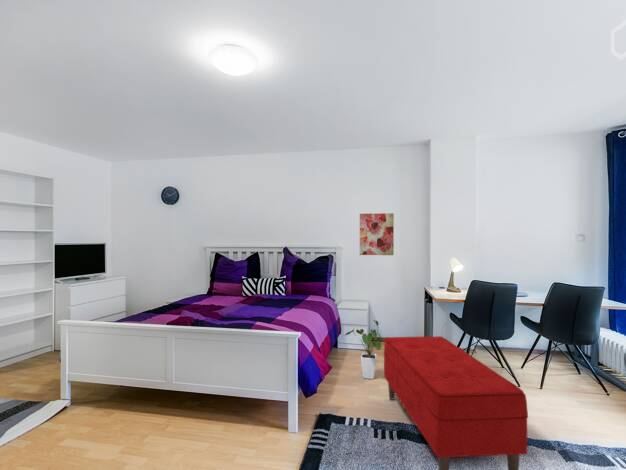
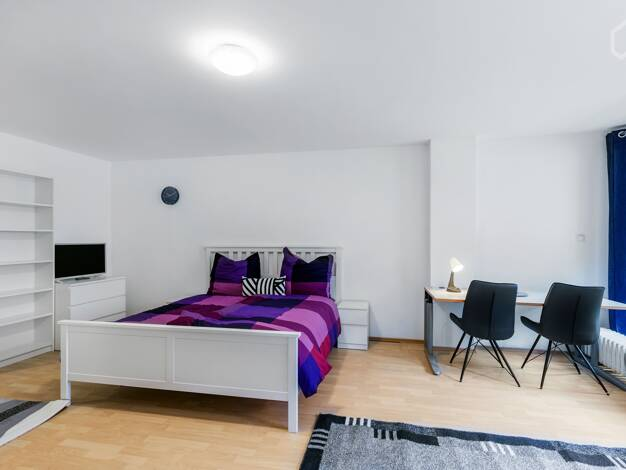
- house plant (365, 348)
- wall art (376, 234)
- bench (440, 394)
